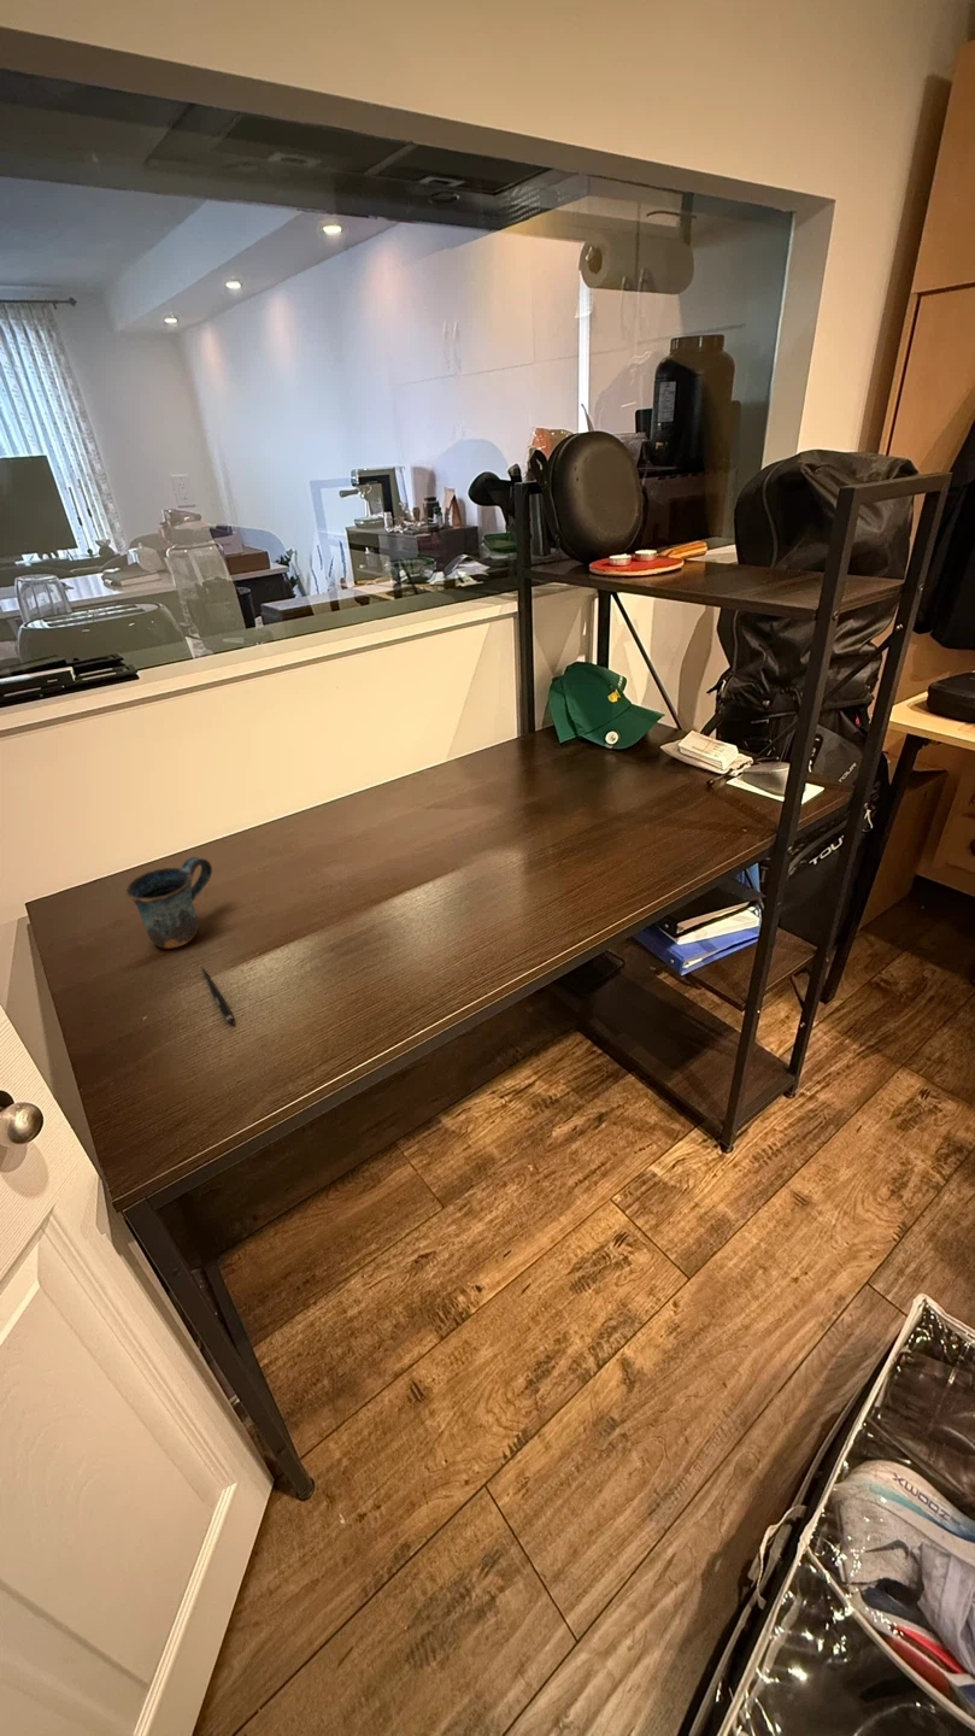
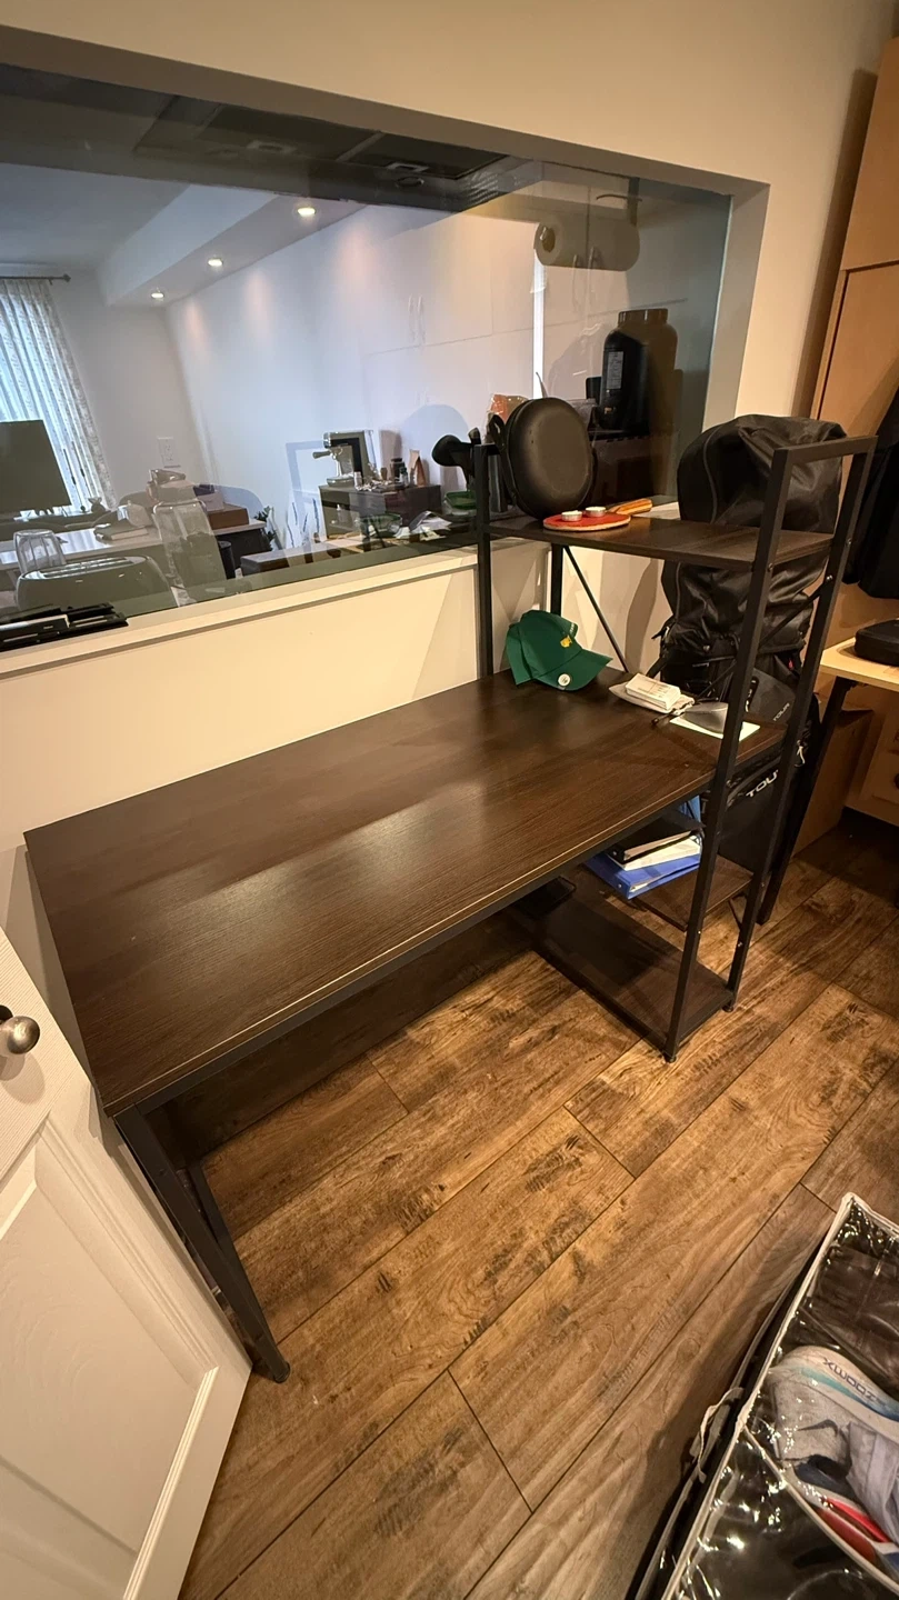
- mug (180, 904)
- pen (216, 992)
